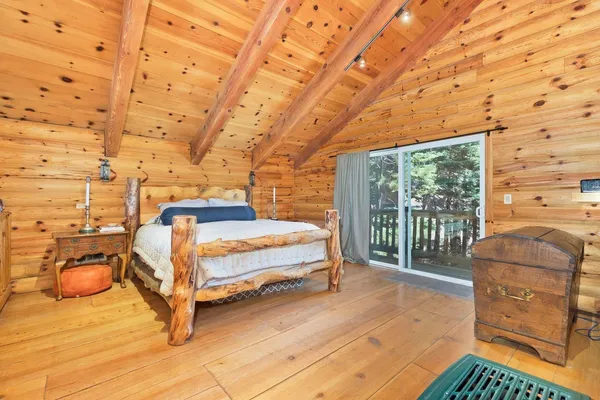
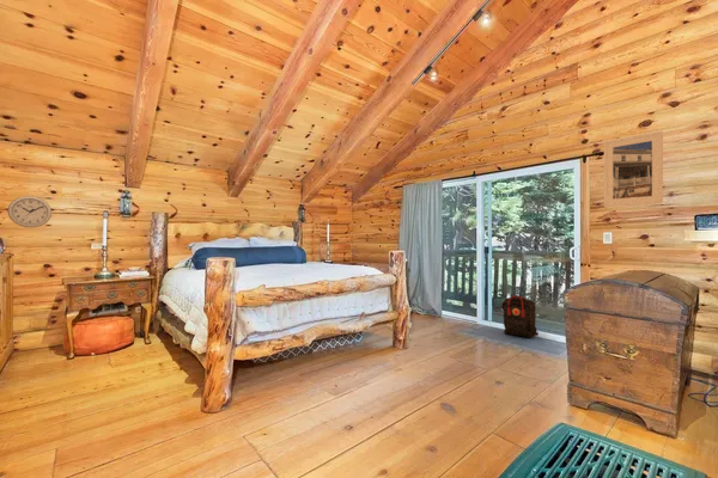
+ wall clock (30, 212)
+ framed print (632, 171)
+ backpack (517, 314)
